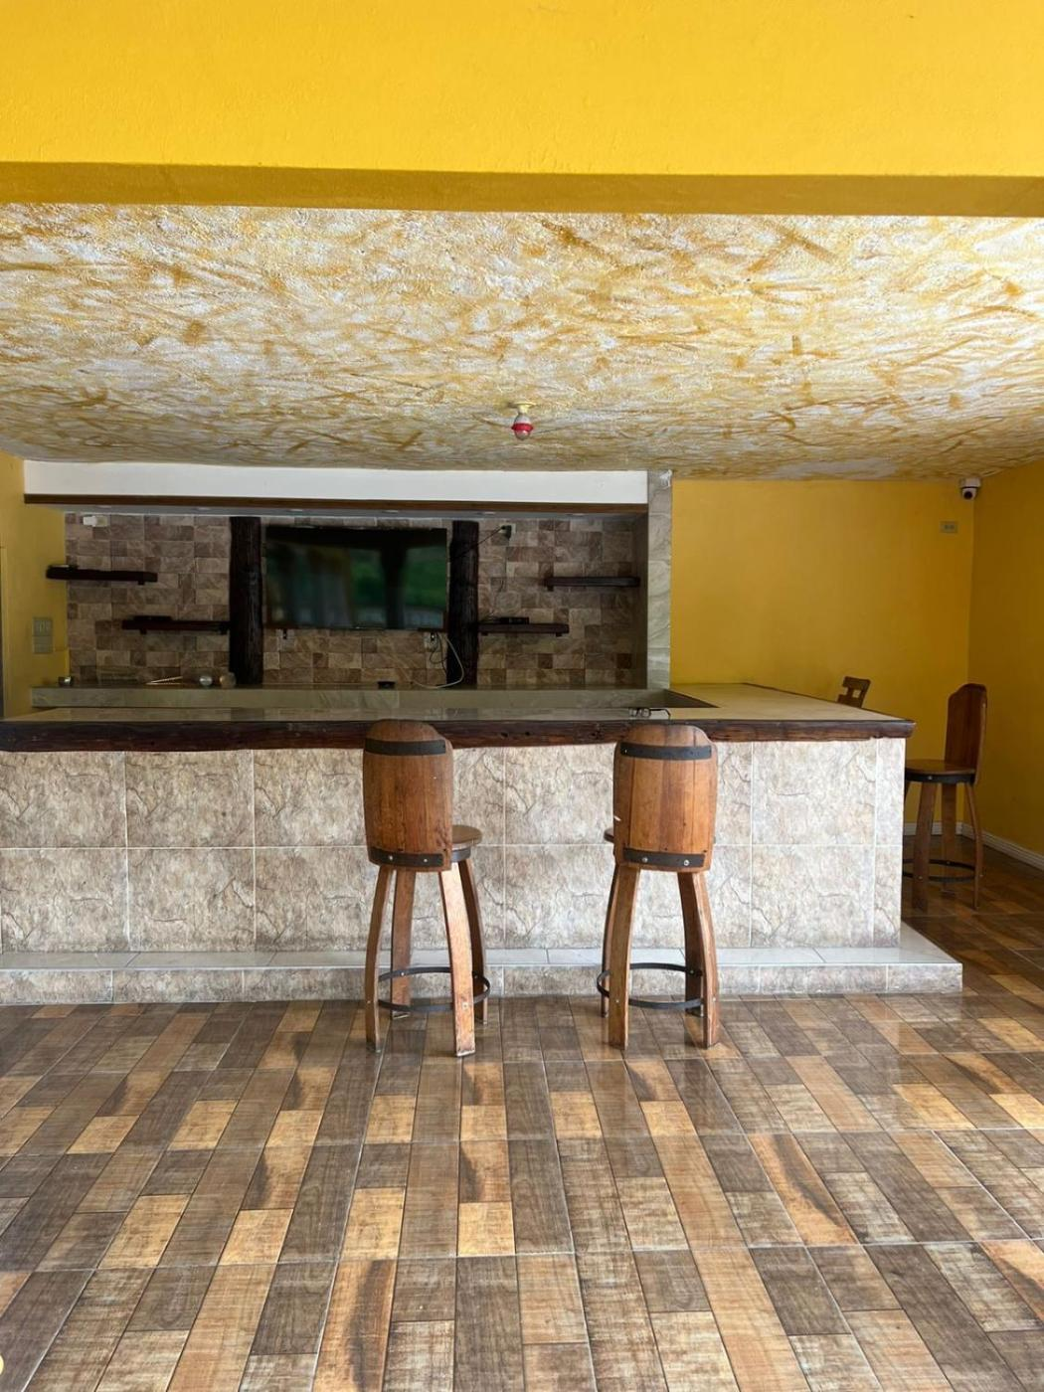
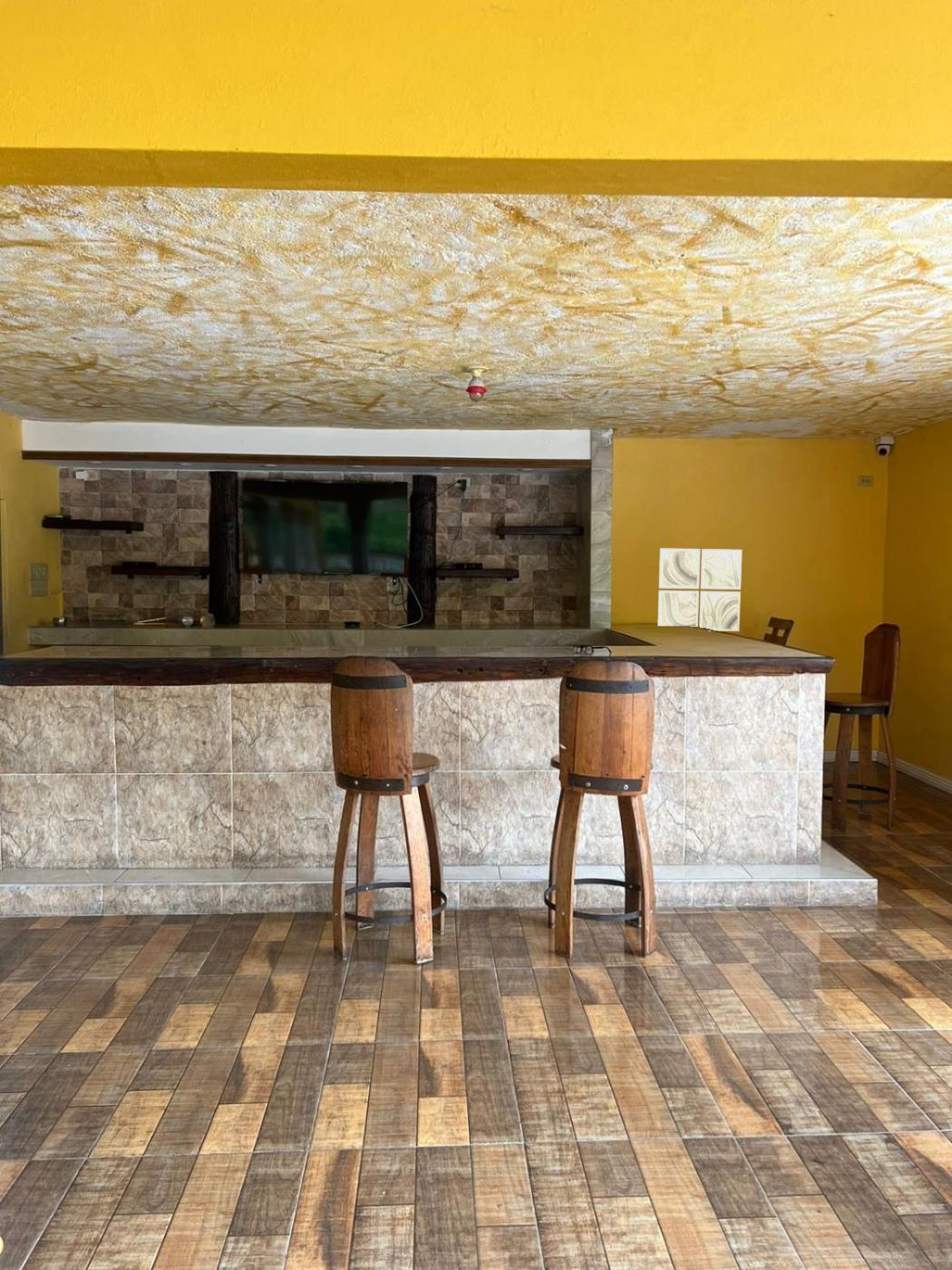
+ wall art (700, 588)
